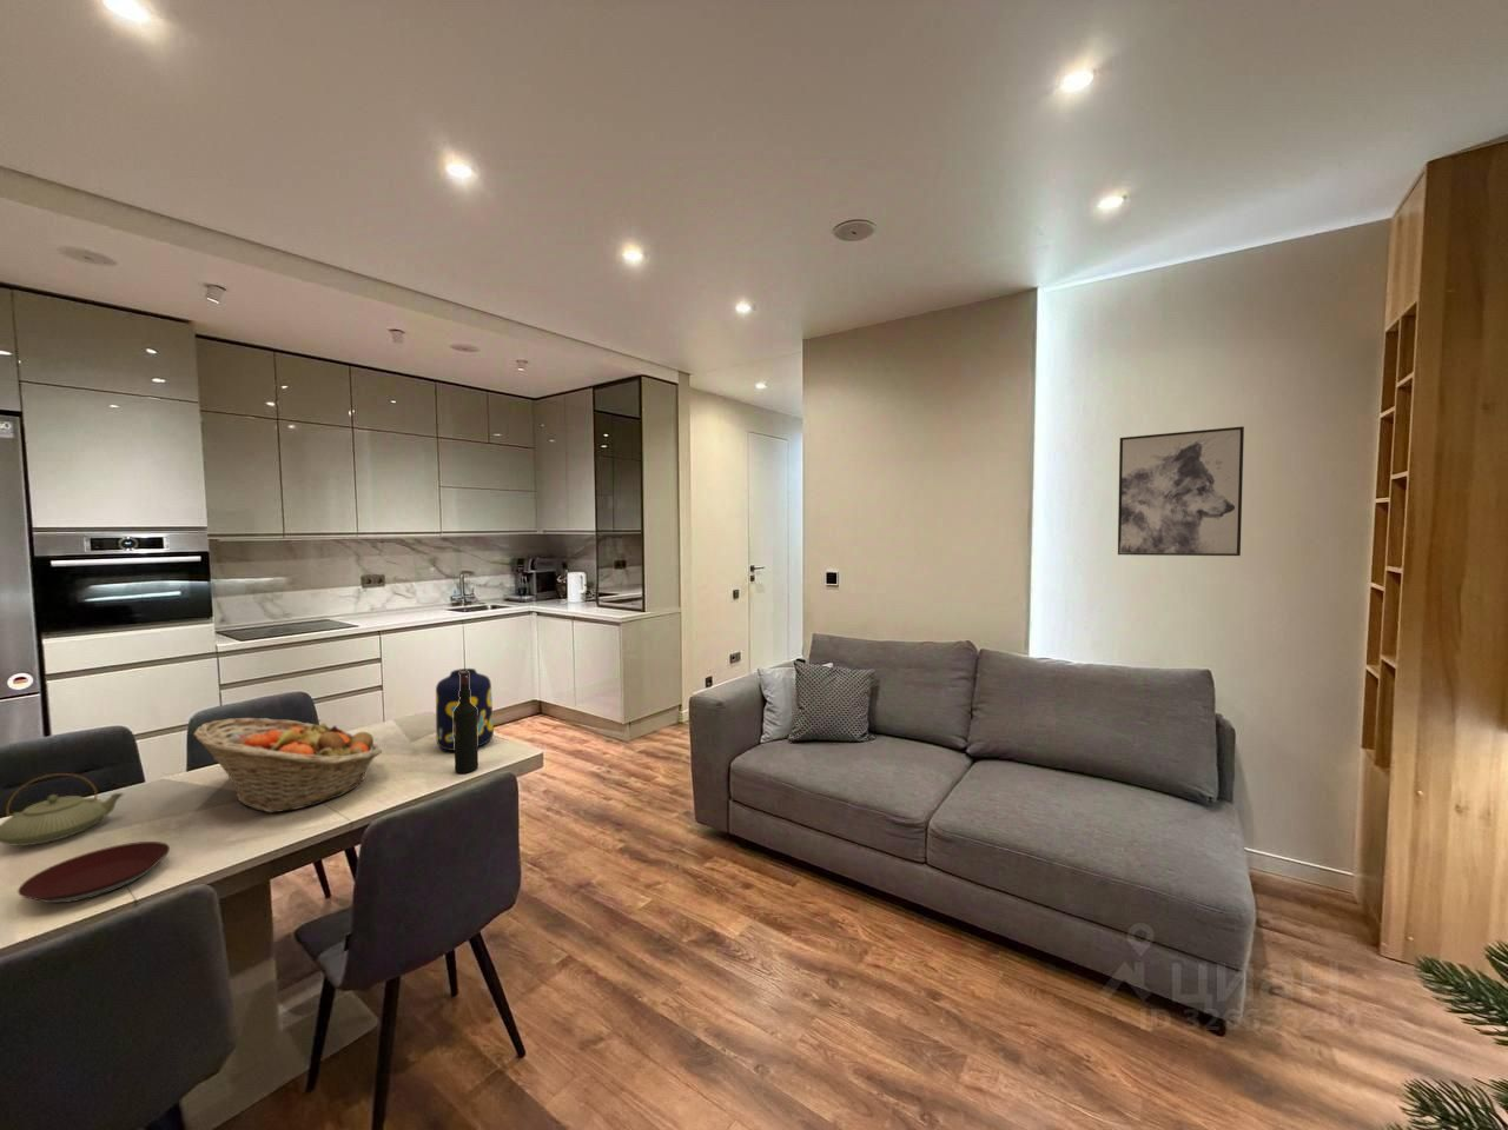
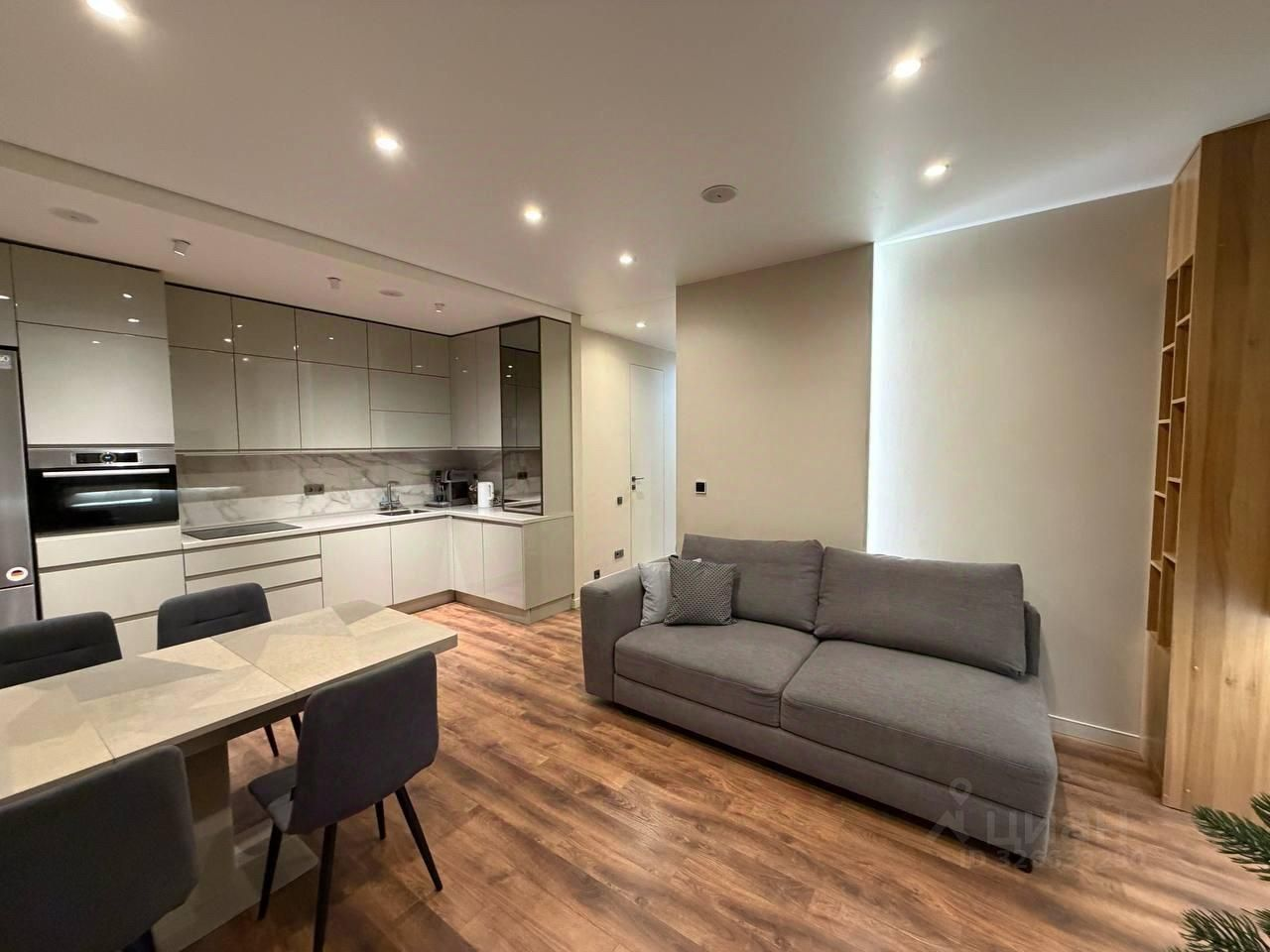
- wall art (1177, 494)
- vase (458, 703)
- fruit basket (292, 753)
- wine bottle (465, 720)
- teapot (61, 801)
- plate (99, 874)
